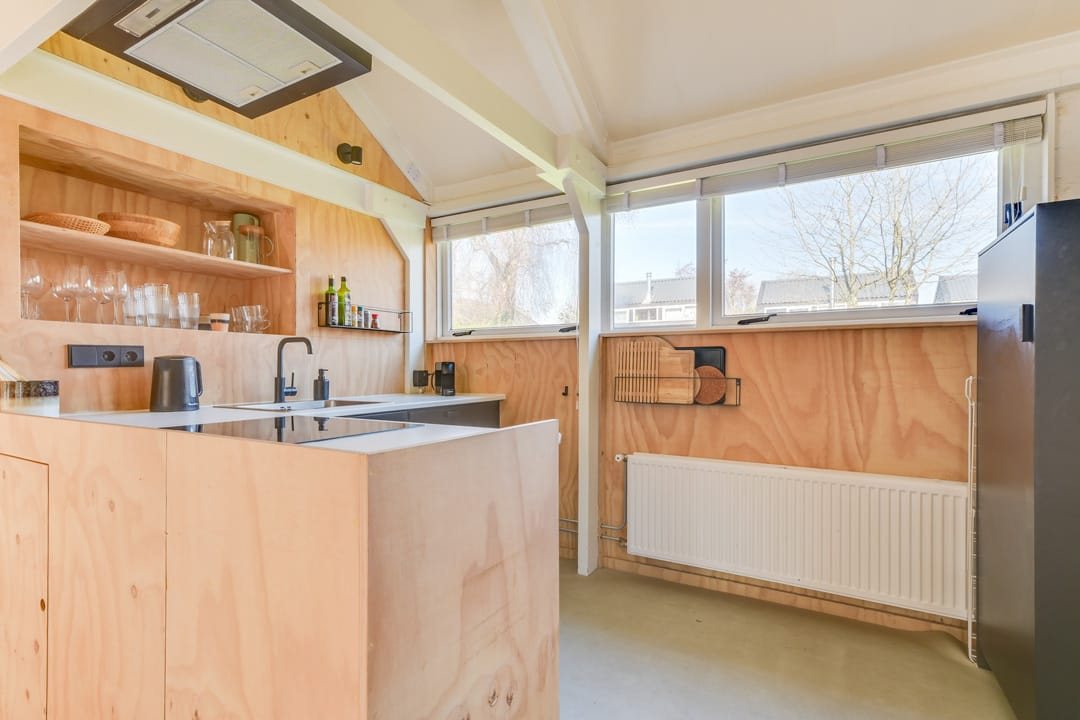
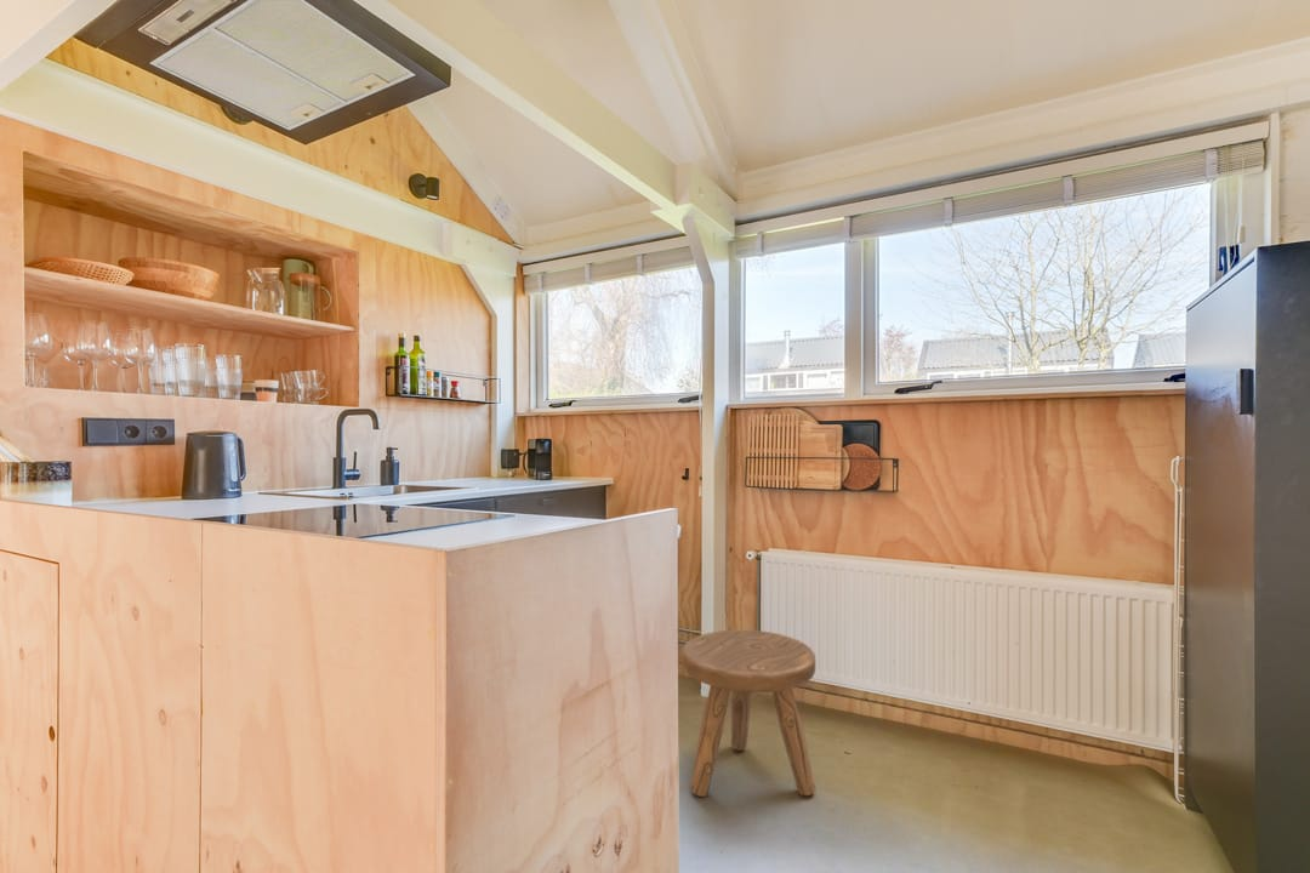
+ stool (748, 713)
